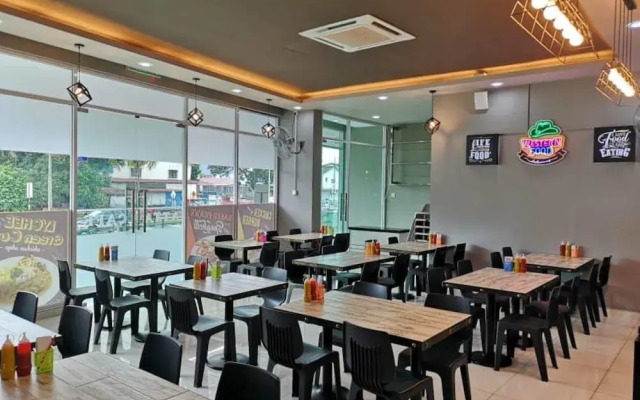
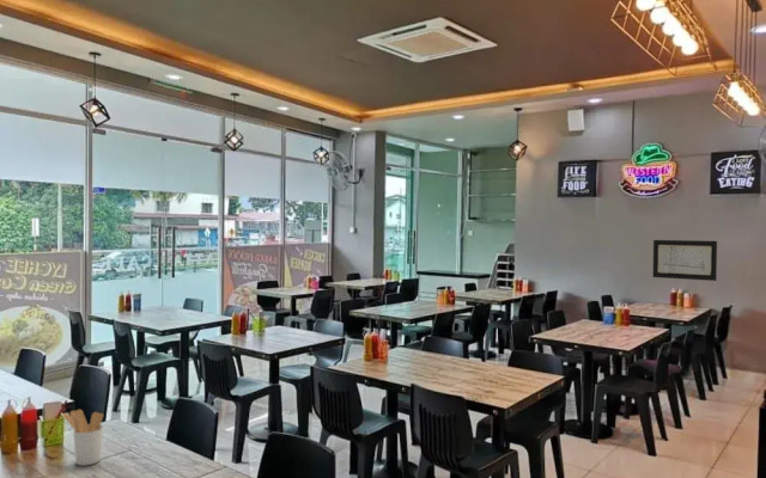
+ wall art (683, 259)
+ utensil holder (83, 435)
